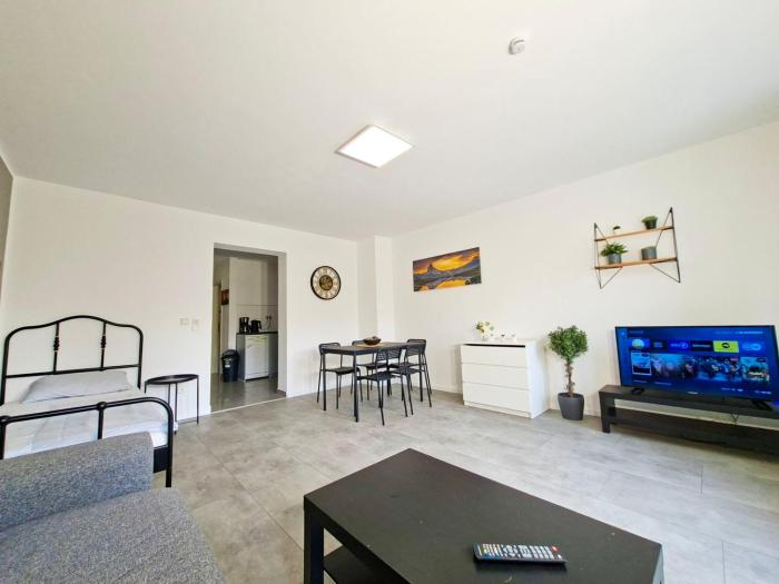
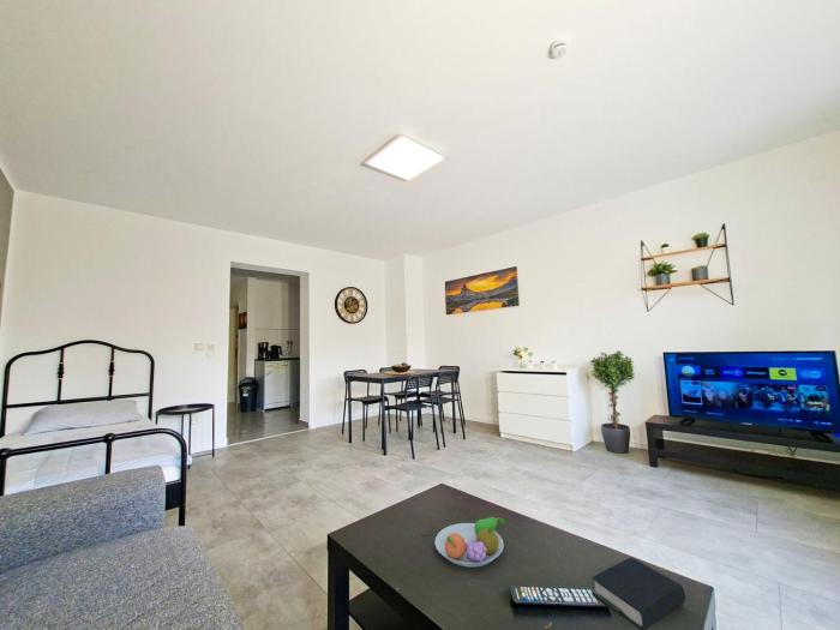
+ book (636, 590)
+ fruit bowl (470, 534)
